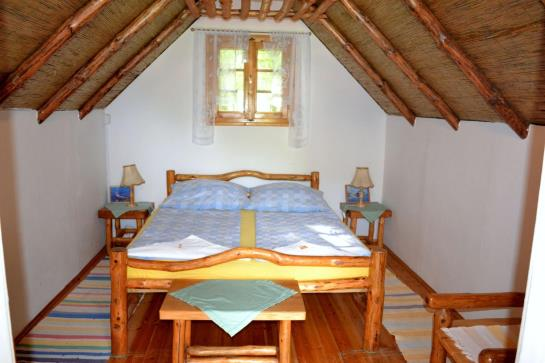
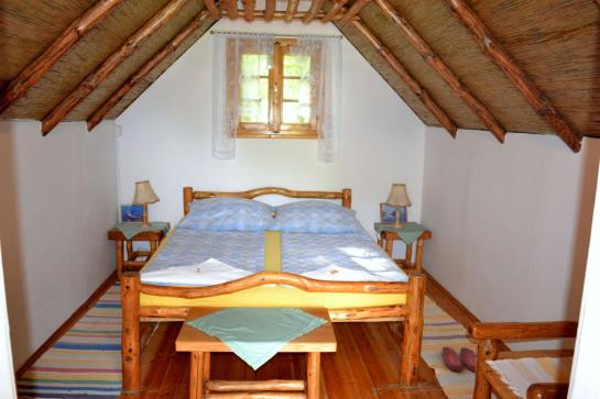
+ slippers (461, 356)
